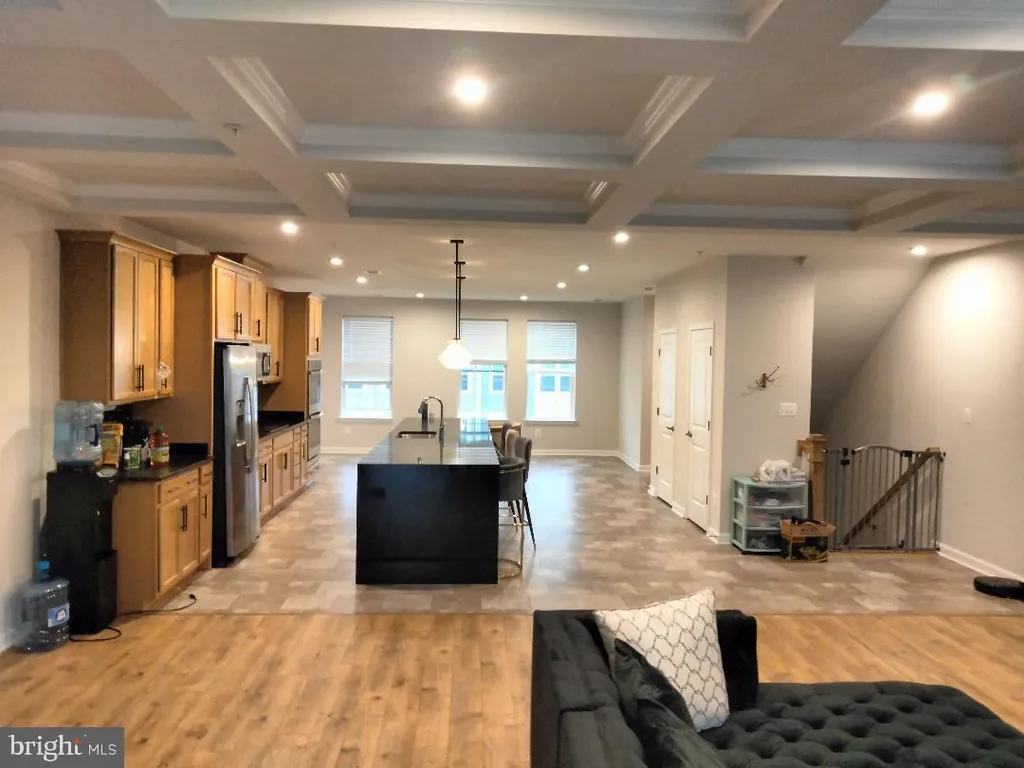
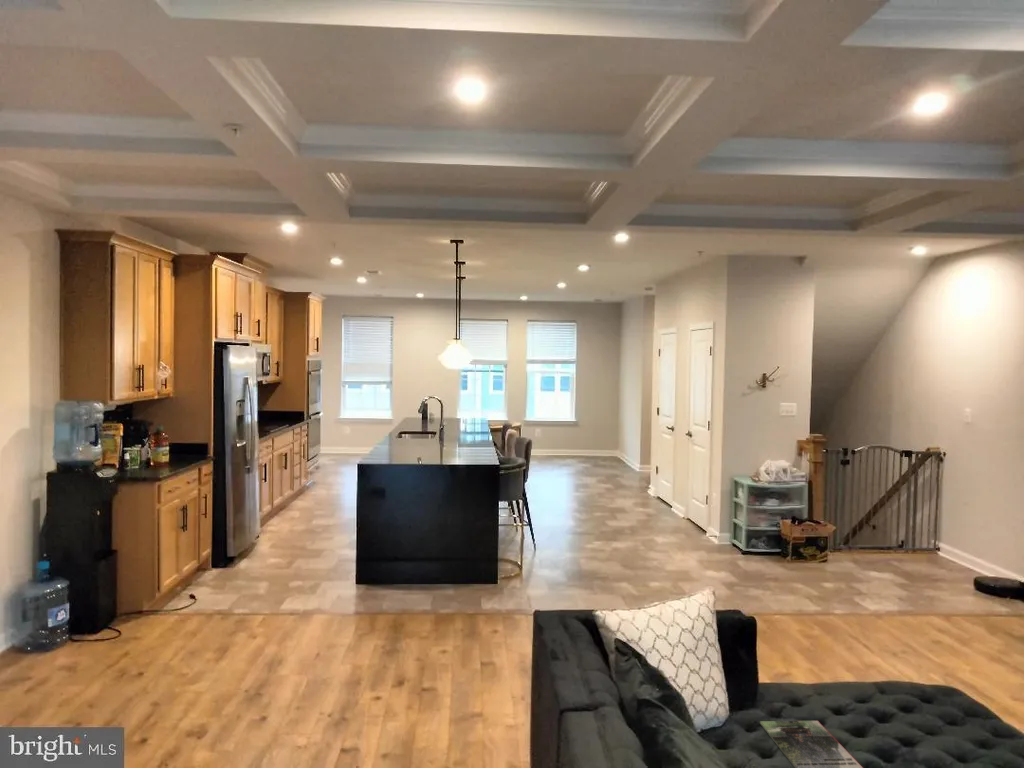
+ magazine (809, 745)
